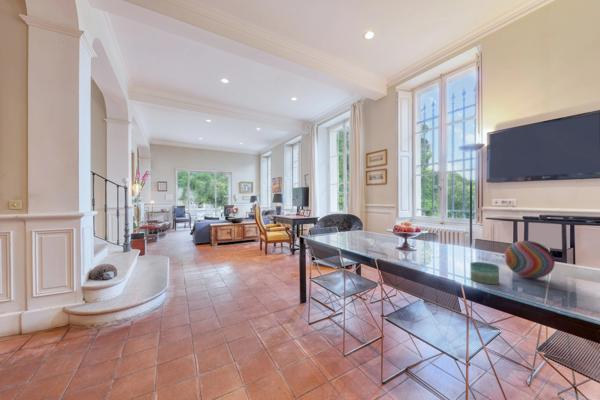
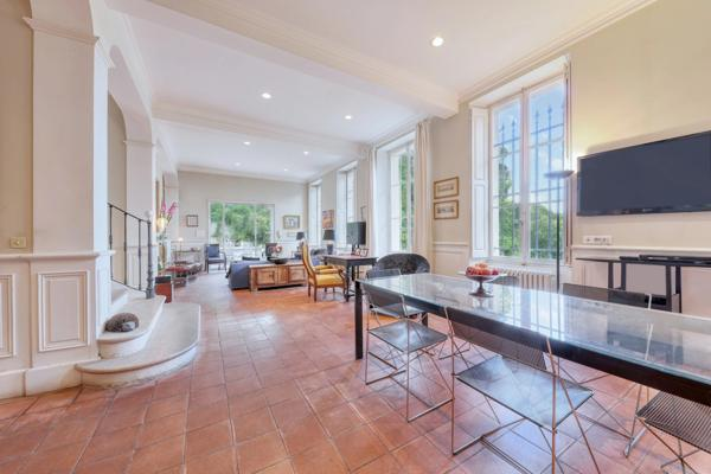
- decorative ball (528, 259)
- candle (484, 272)
